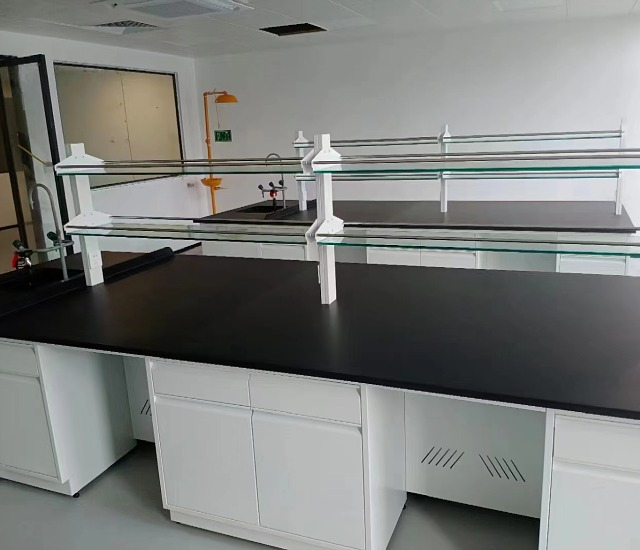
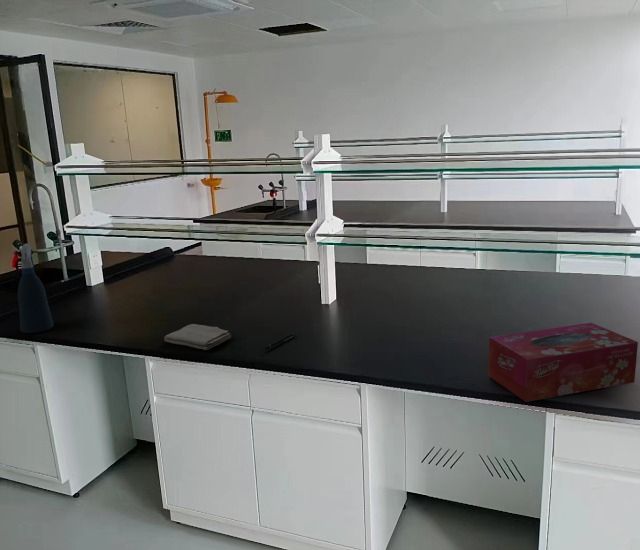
+ spray bottle (29, 287)
+ washcloth (197, 336)
+ pen (279, 341)
+ tissue box (560, 359)
